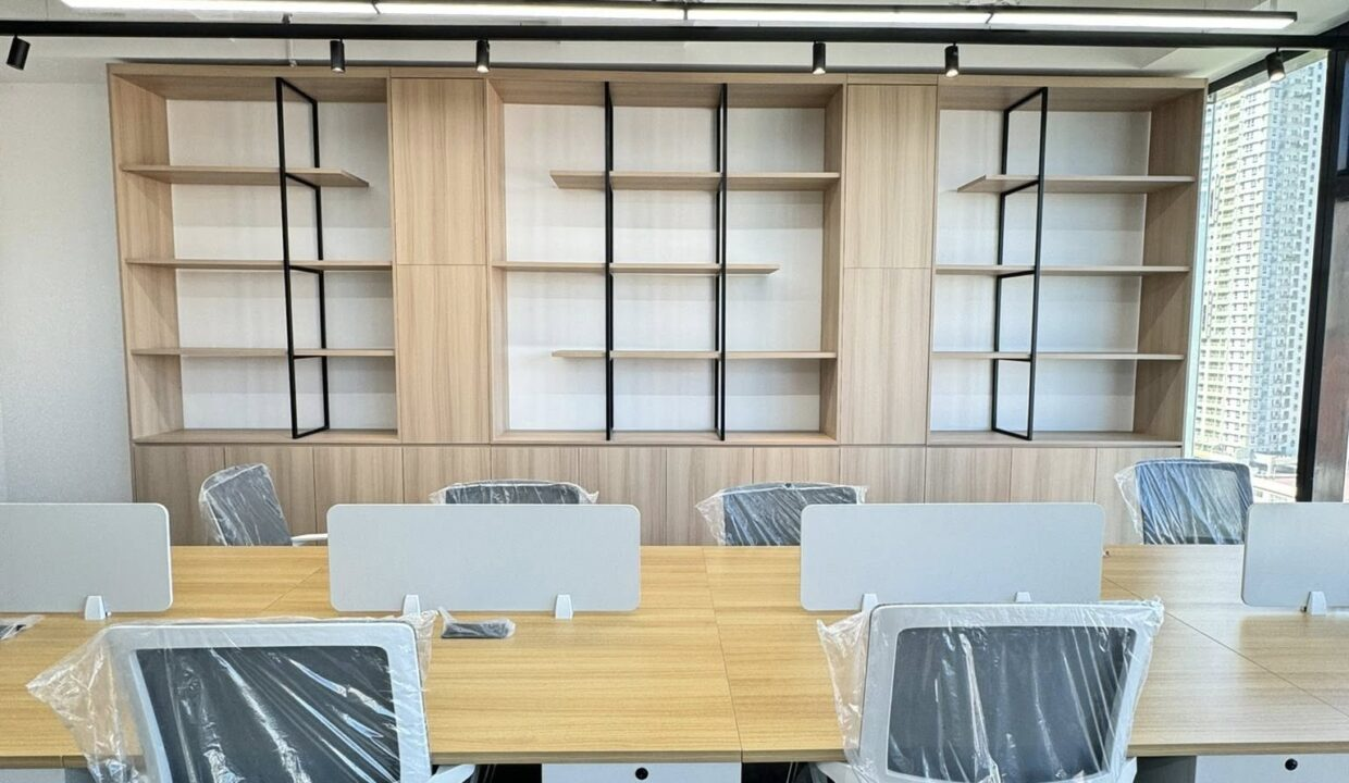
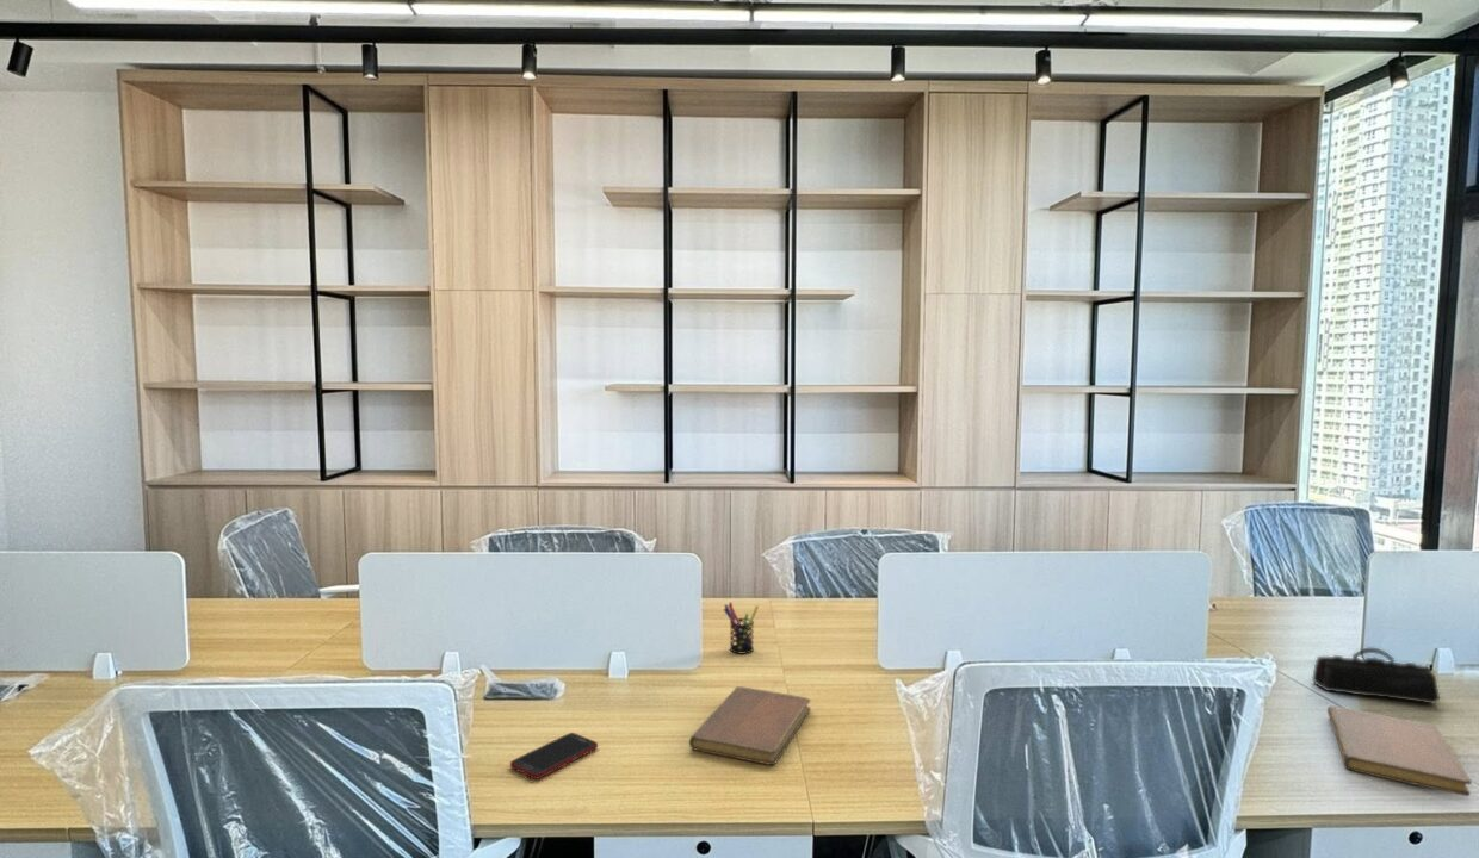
+ pencil case (1374, 670)
+ notebook (753, 721)
+ notebook (1391, 746)
+ pen holder (741, 626)
+ cell phone (555, 754)
